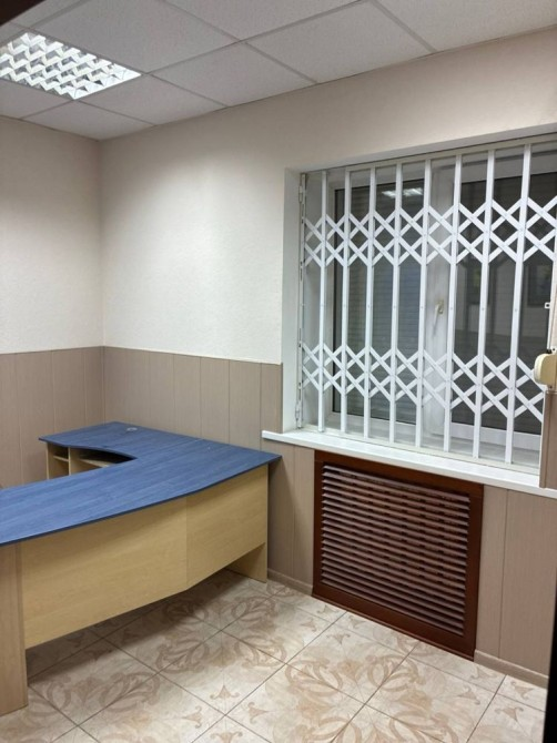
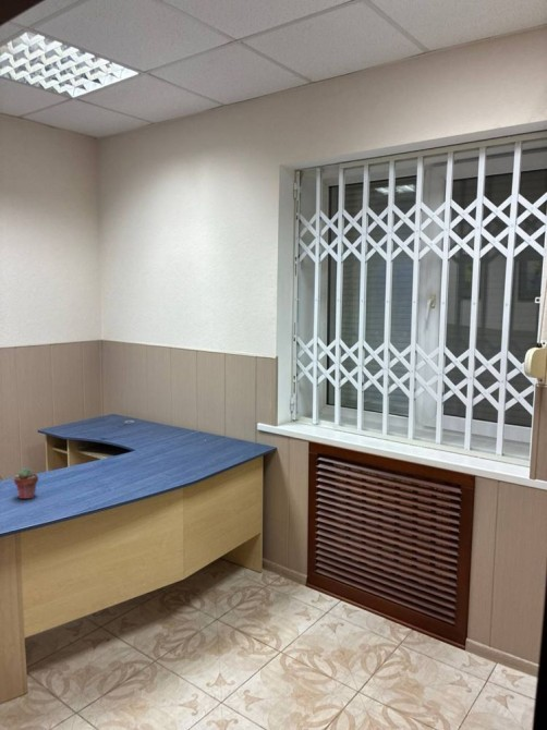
+ potted succulent (26, 482)
